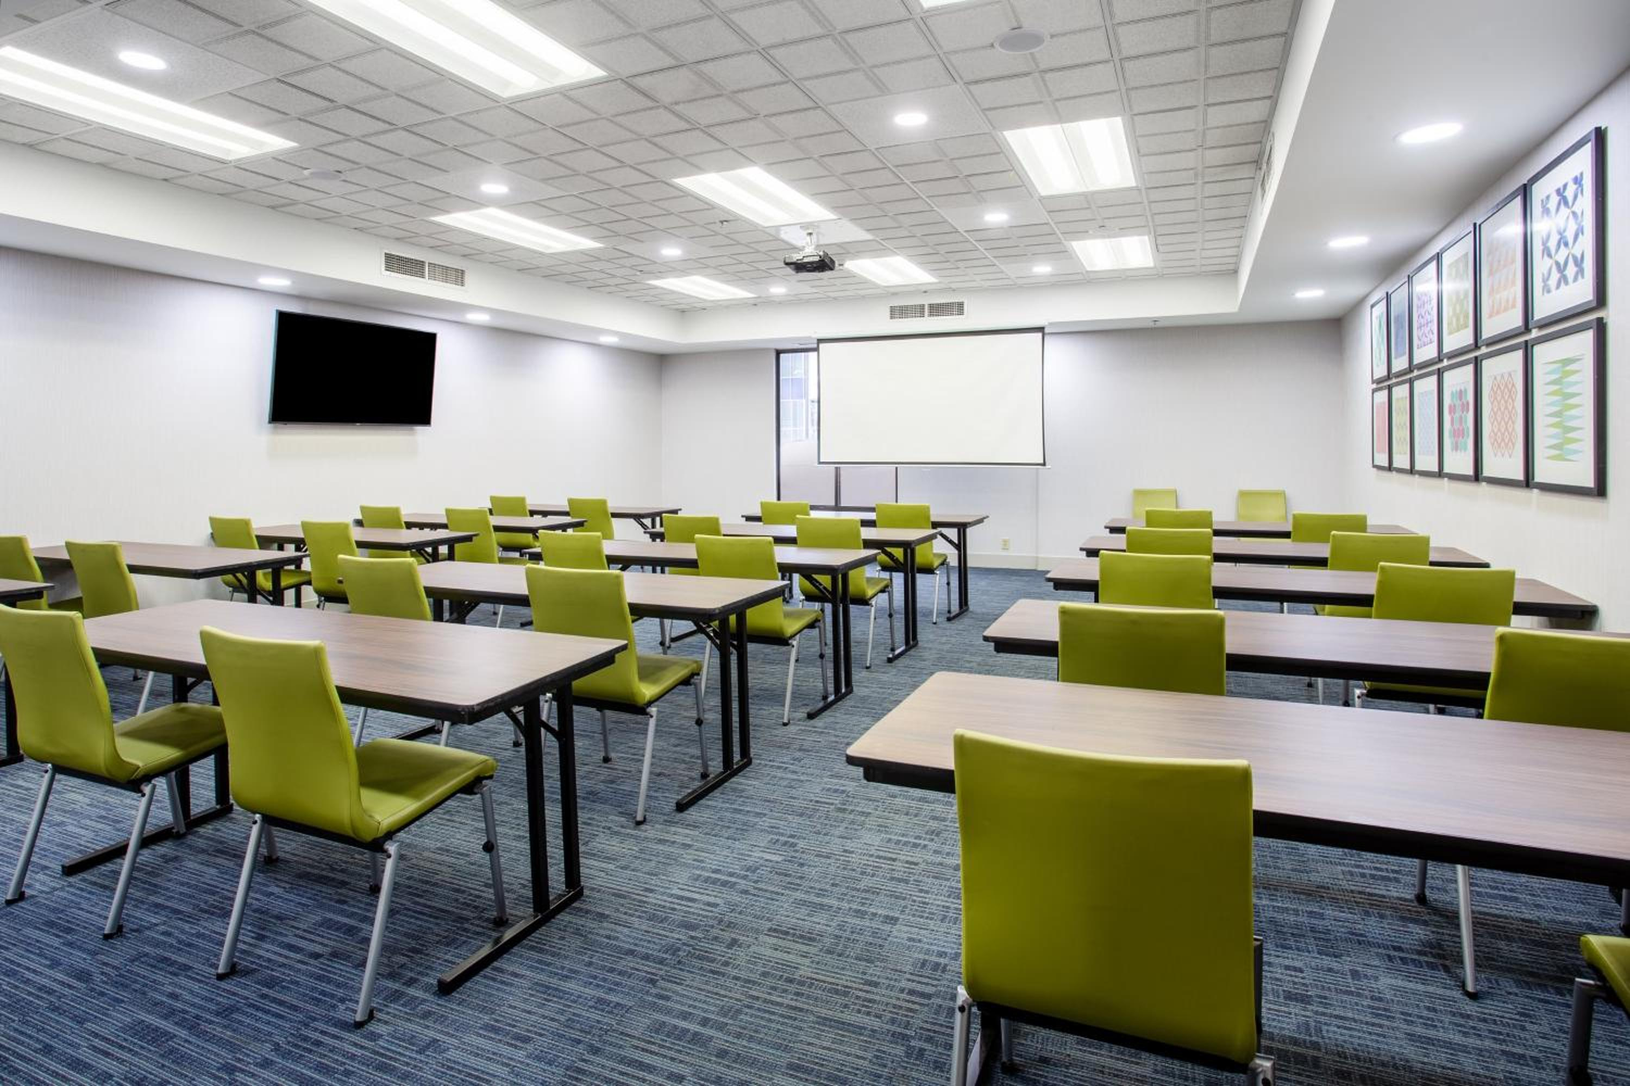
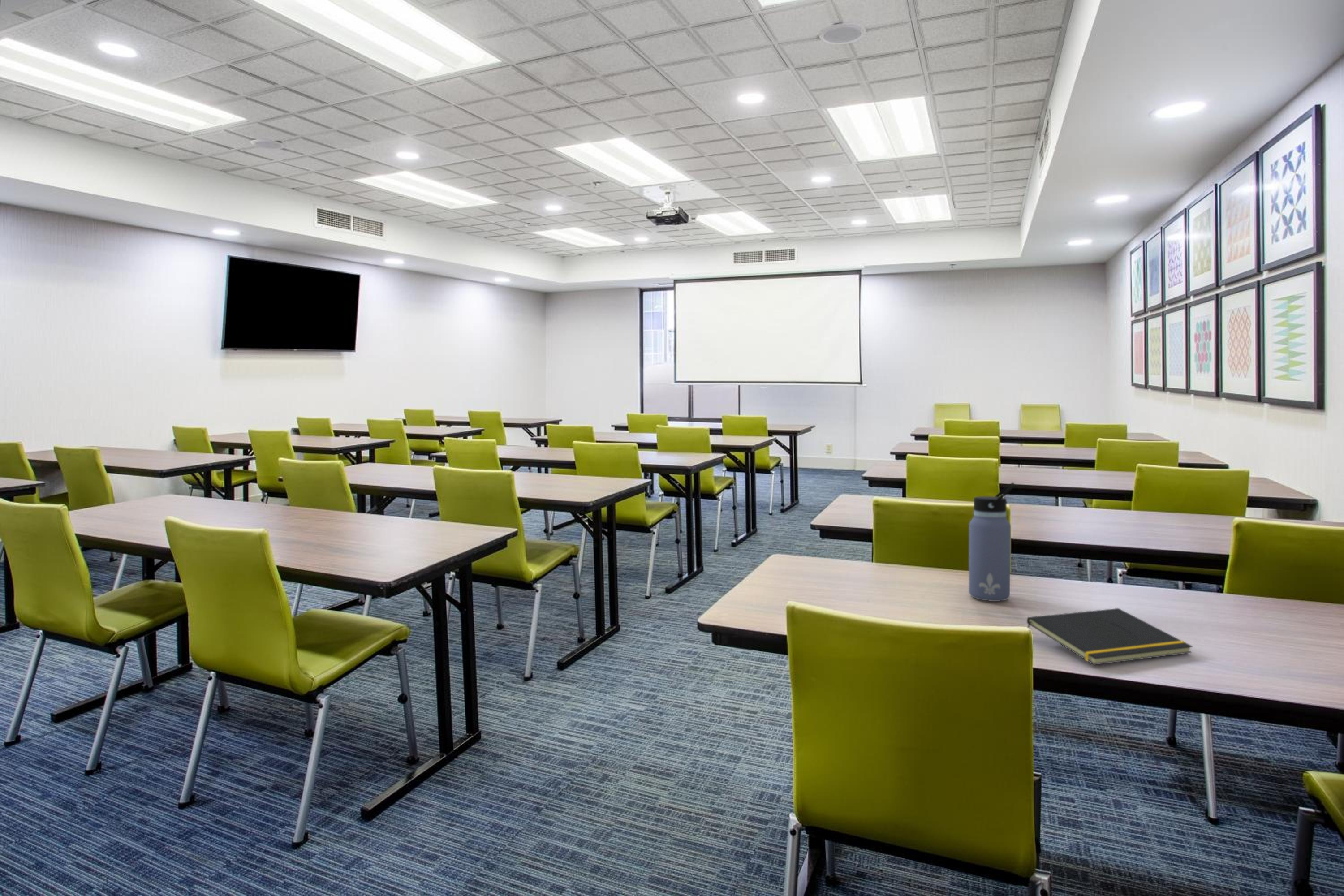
+ water bottle (991, 540)
+ notepad (1107, 634)
